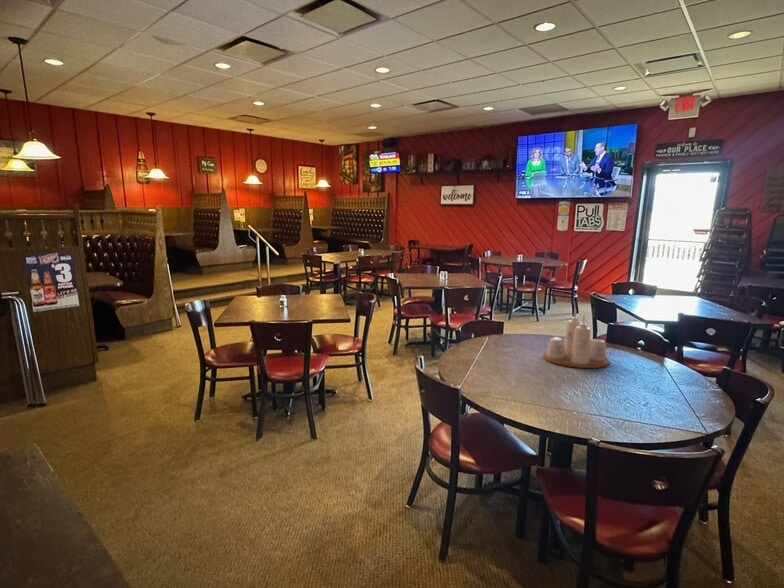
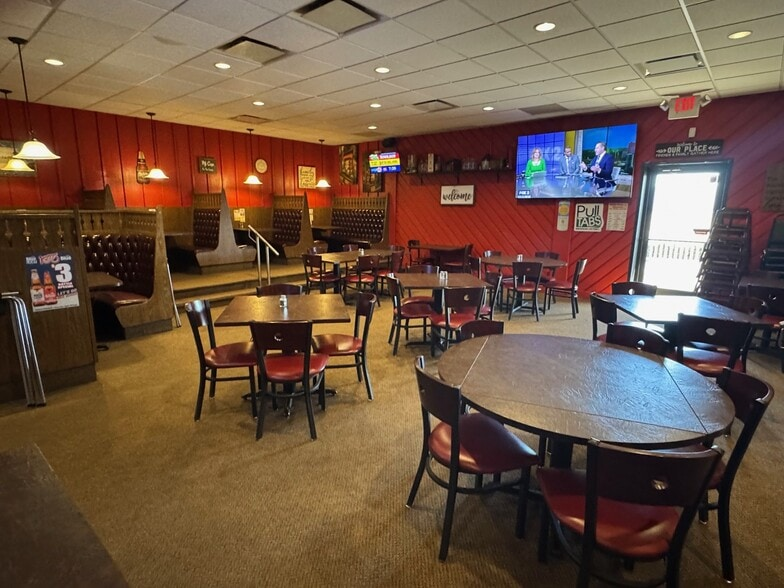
- condiment set (577, 336)
